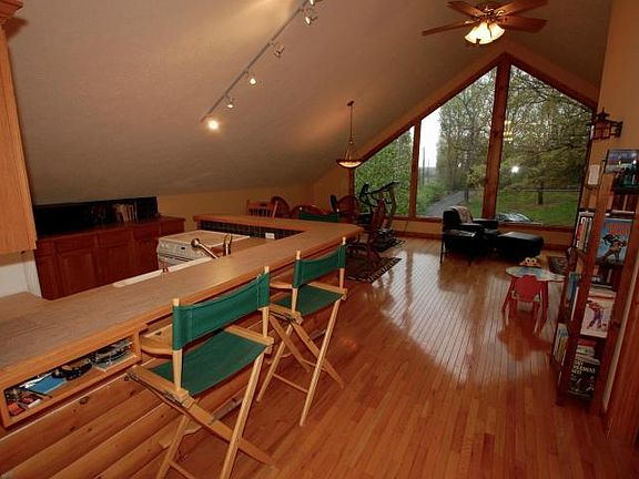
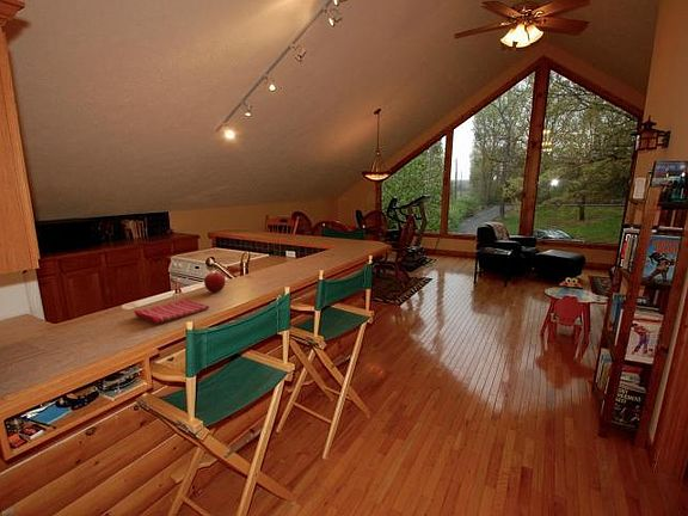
+ fruit (215, 281)
+ dish towel (172, 309)
